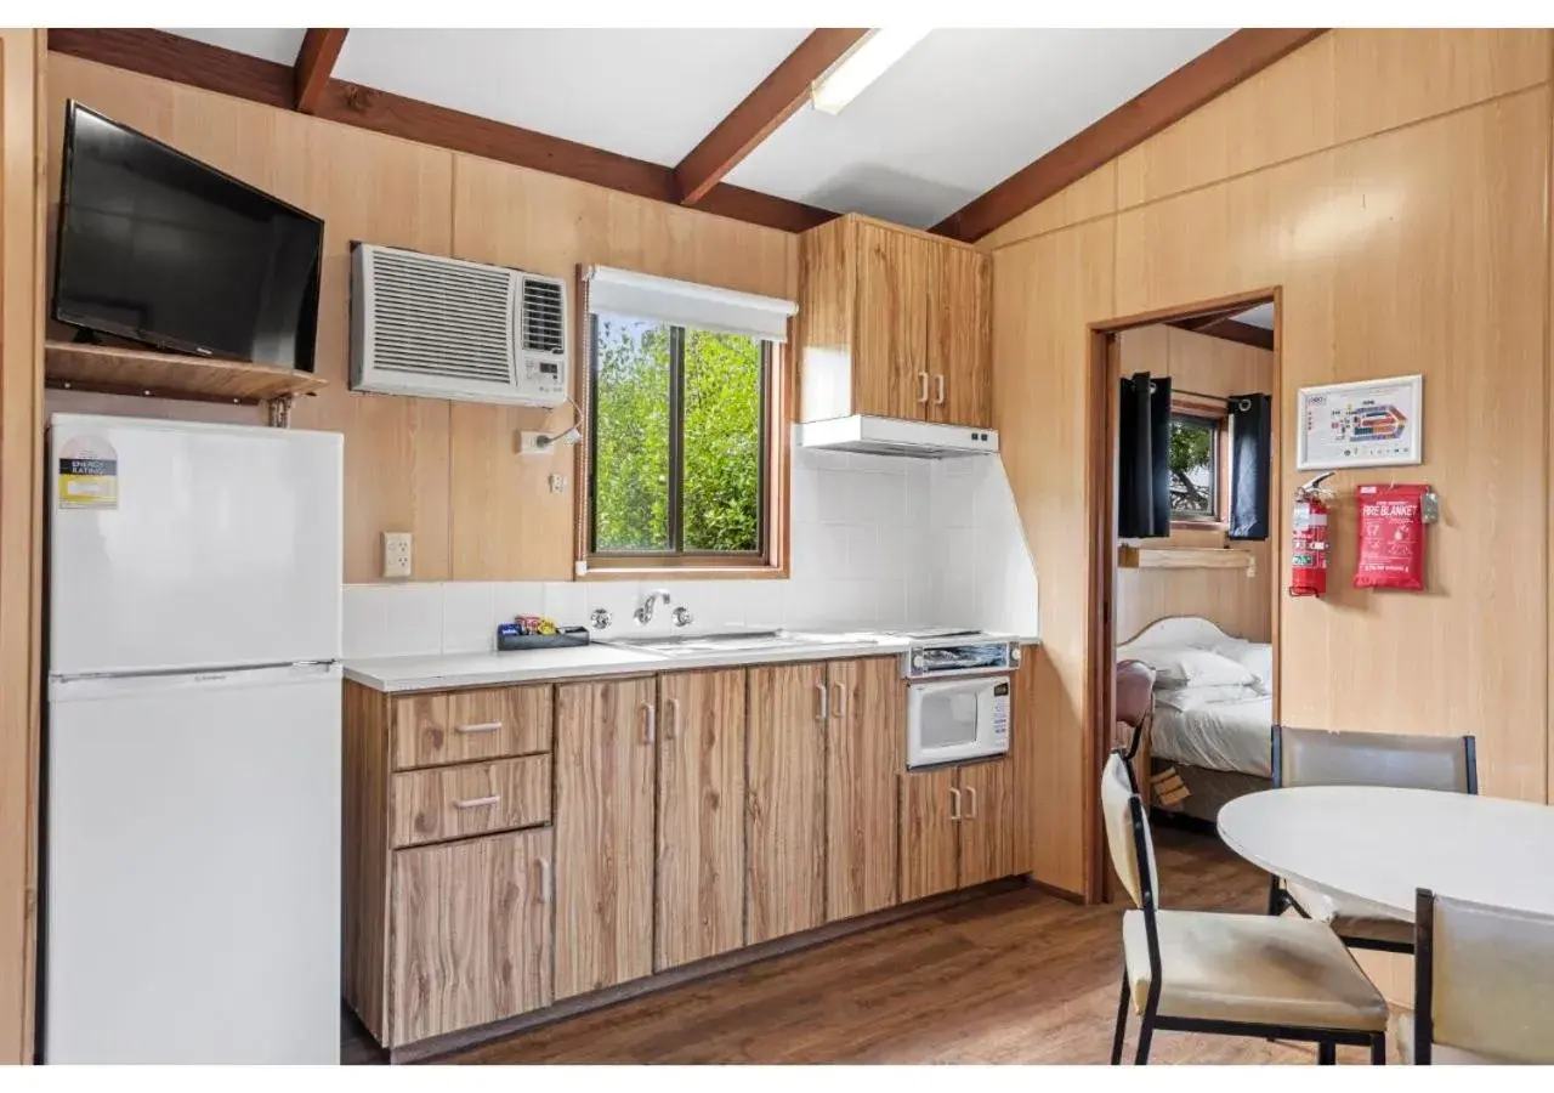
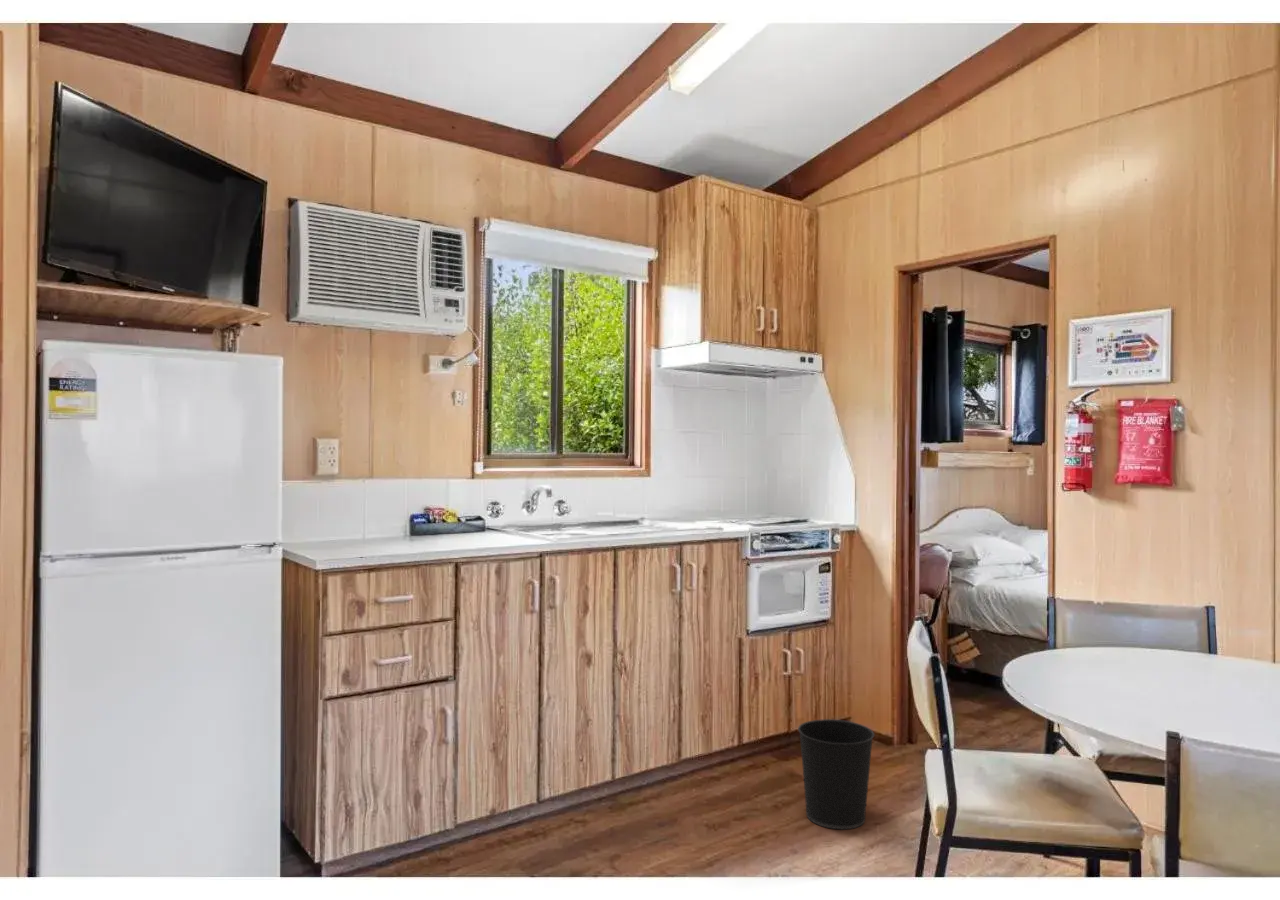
+ wastebasket (835, 773)
